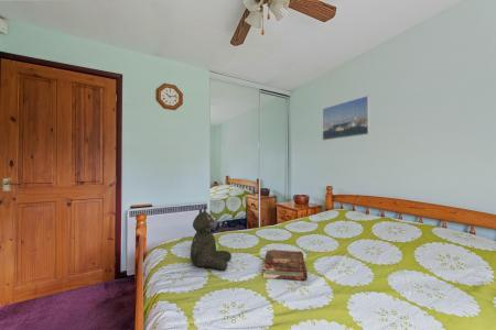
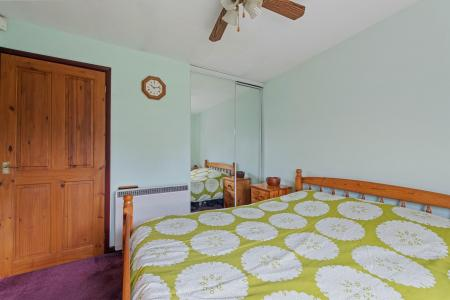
- teddy bear (211, 235)
- book (284, 263)
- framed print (343, 120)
